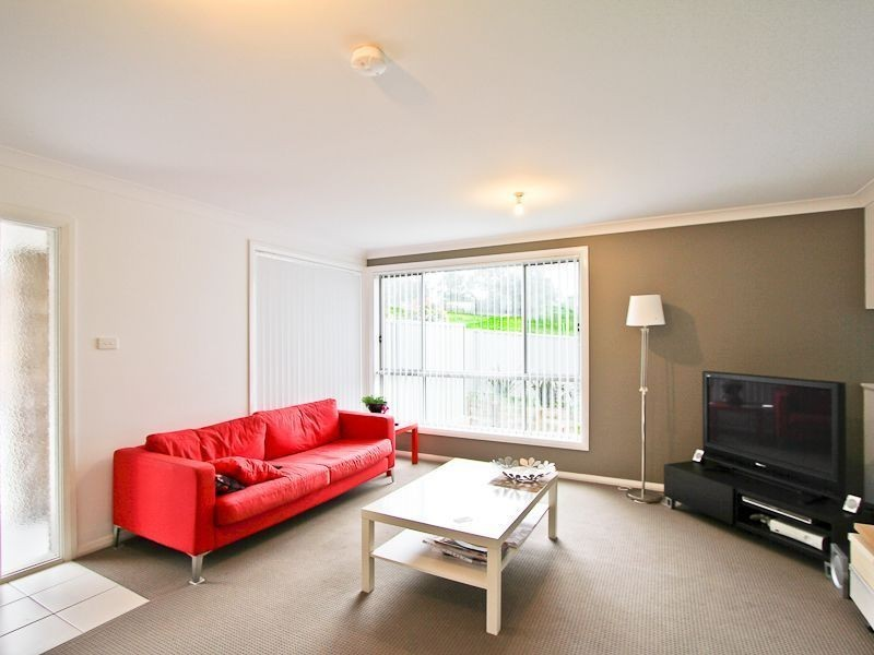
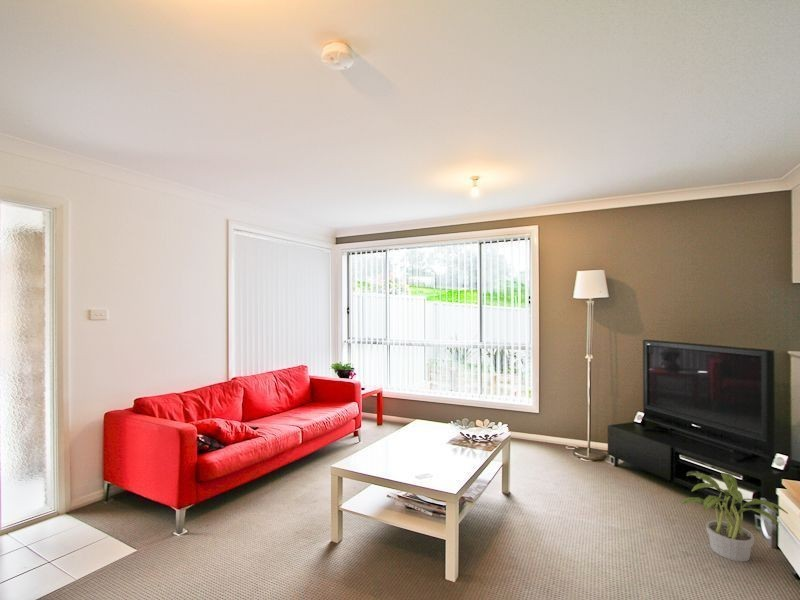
+ potted plant (730, 518)
